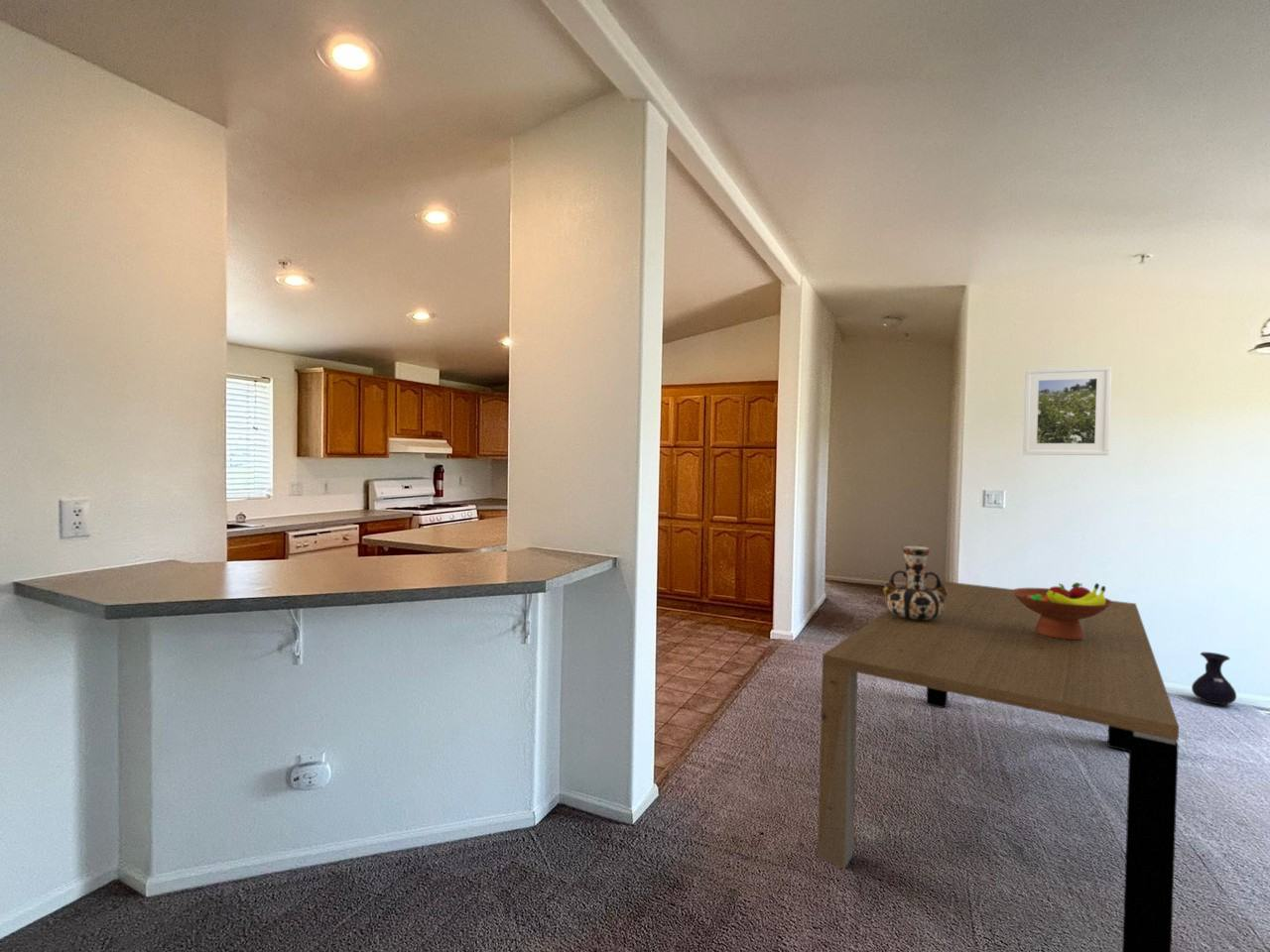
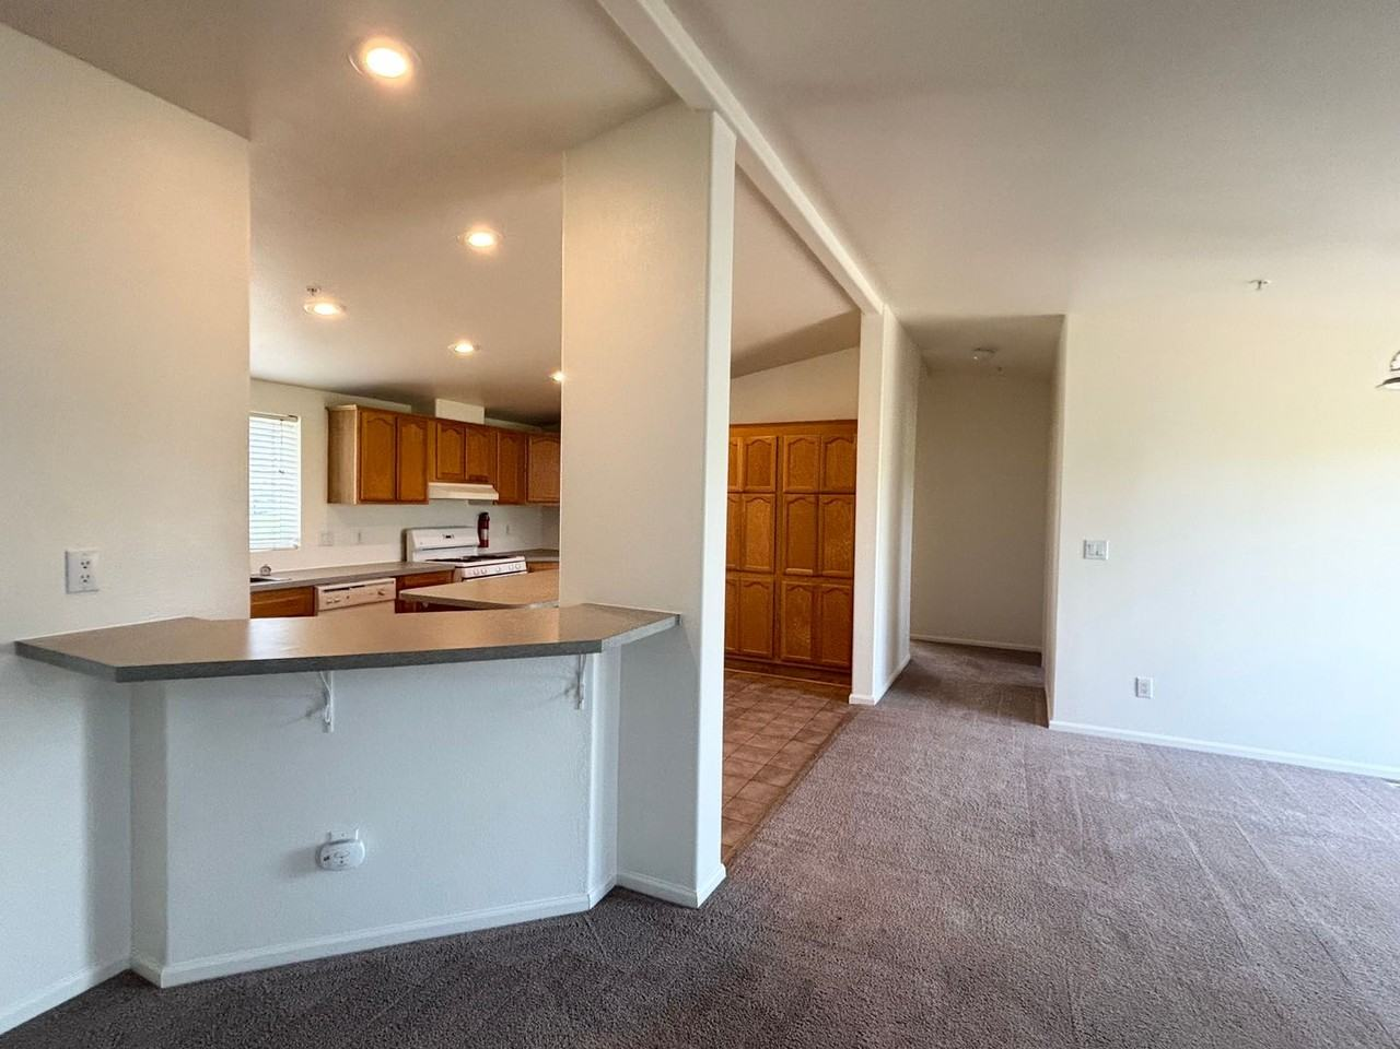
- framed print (1066, 412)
- dining table (1004, 703)
- vase (1213, 678)
- vase (915, 581)
- fruit bowl (1060, 607)
